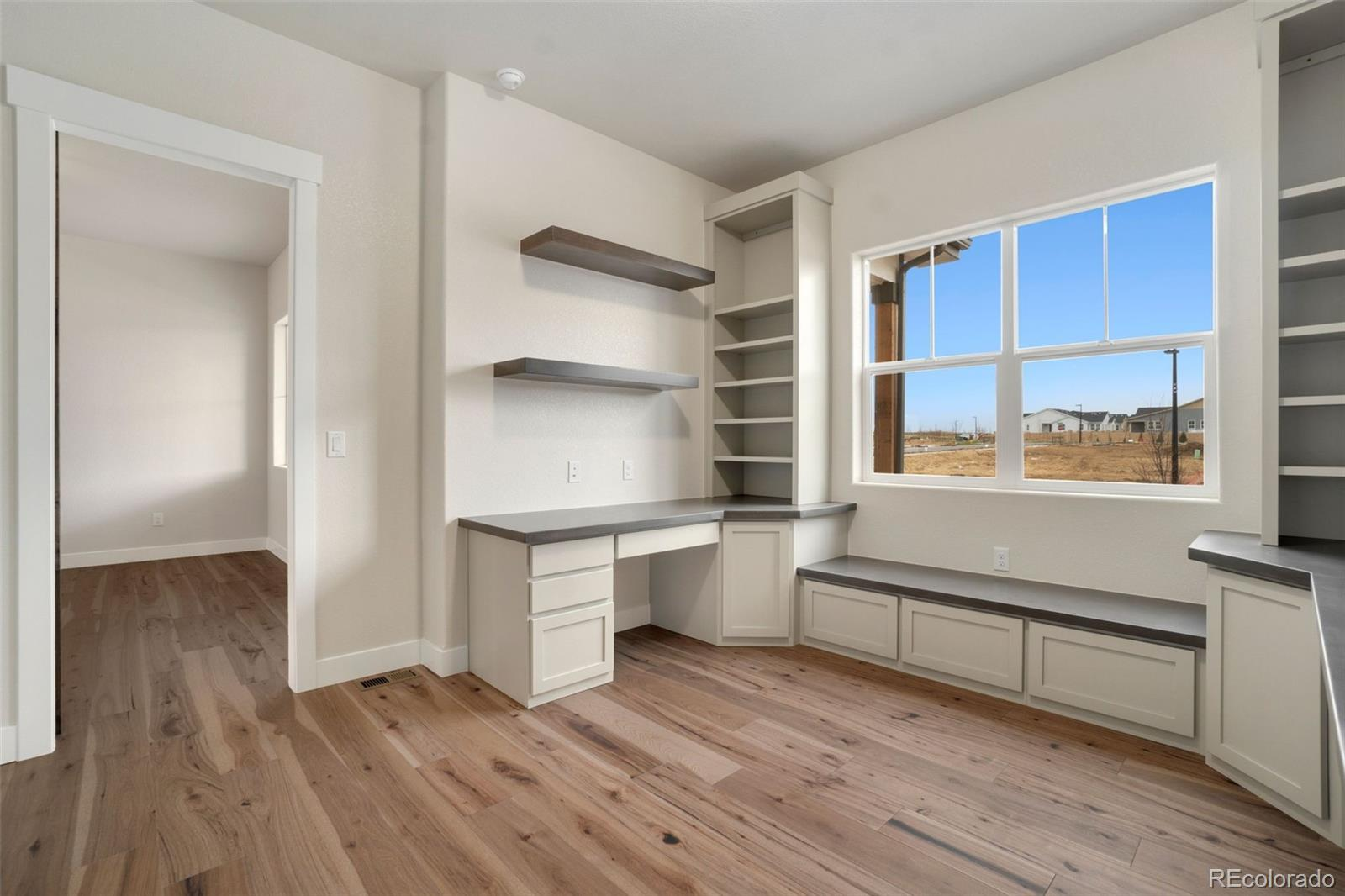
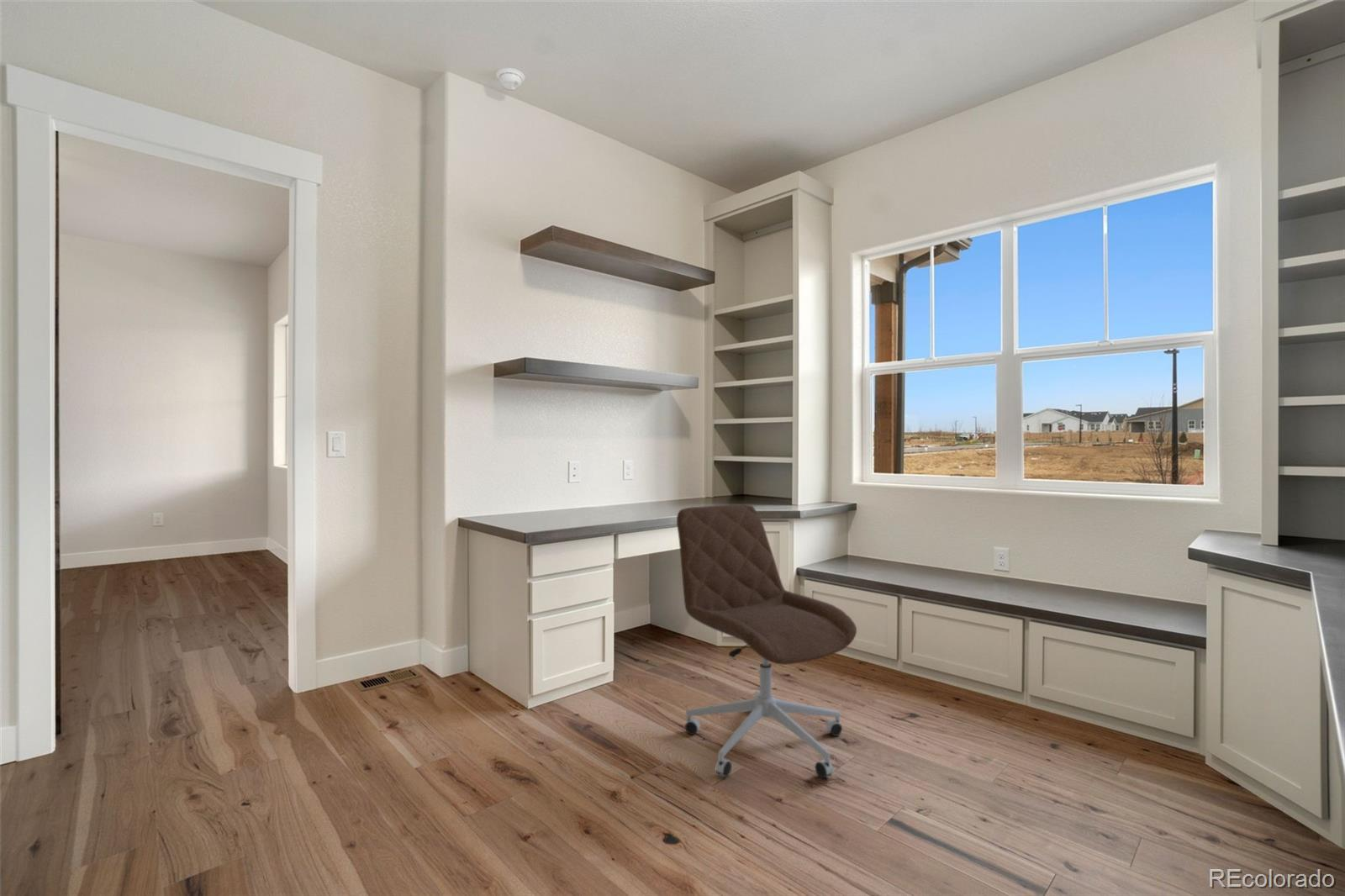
+ office chair (765, 627)
